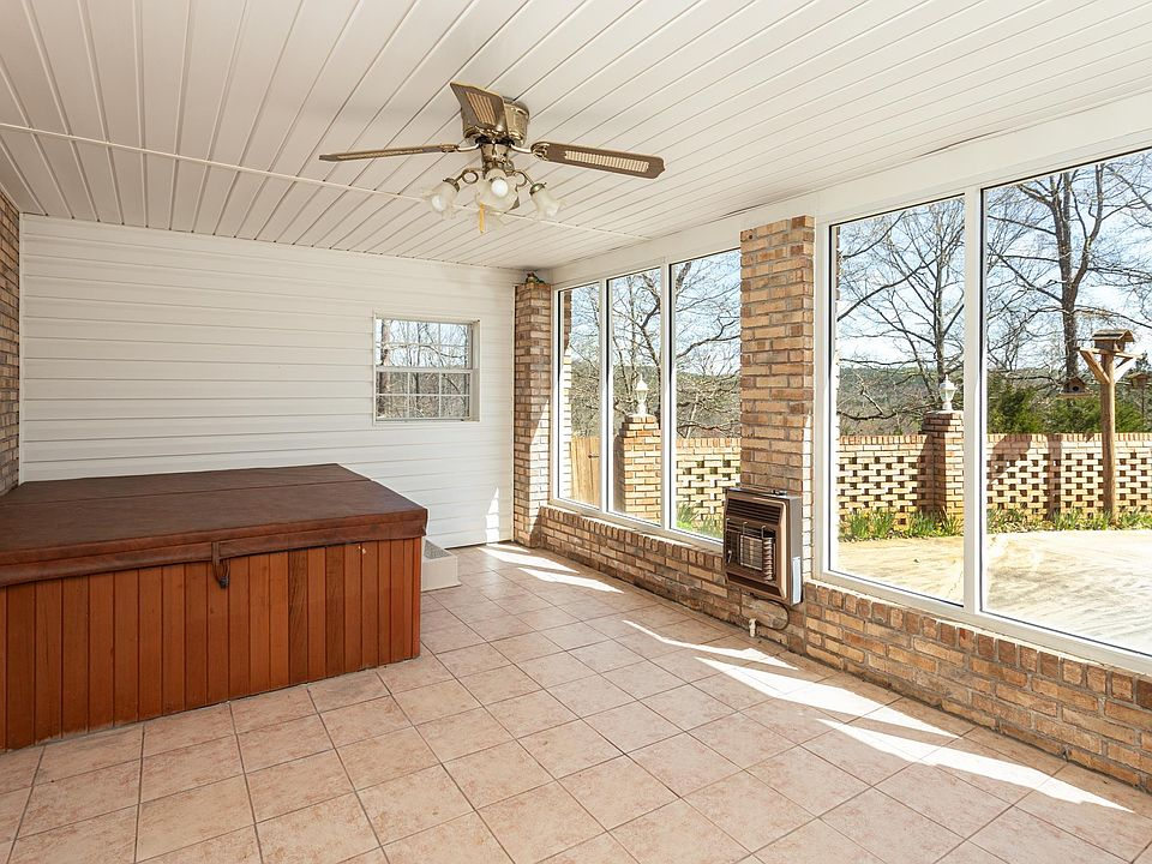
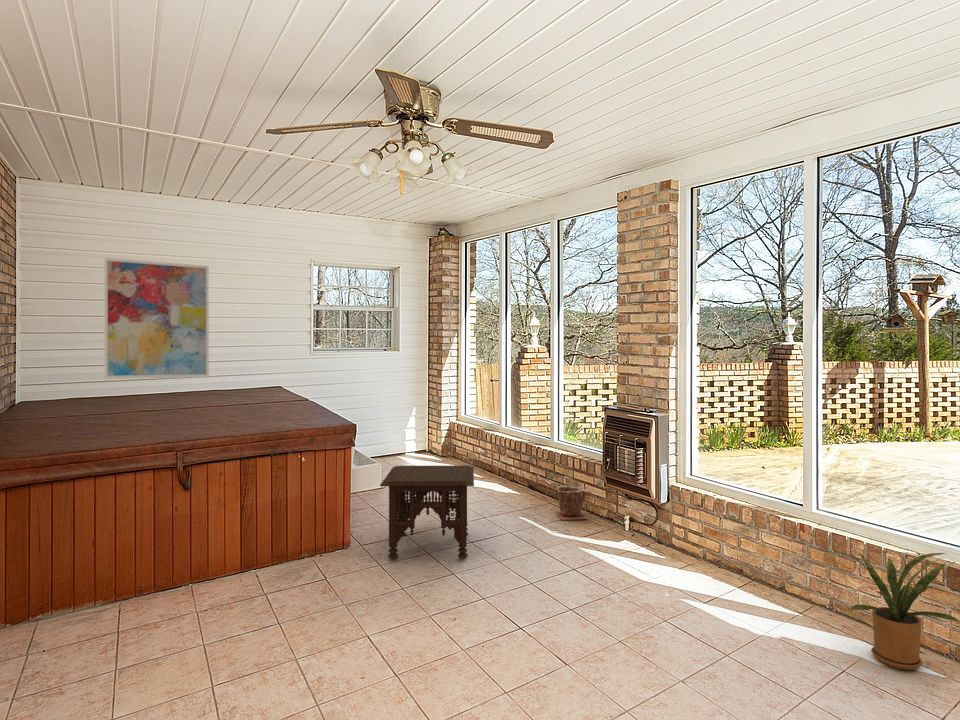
+ side table (429, 510)
+ wall art (158, 320)
+ house plant (896, 601)
+ plant pot (571, 501)
